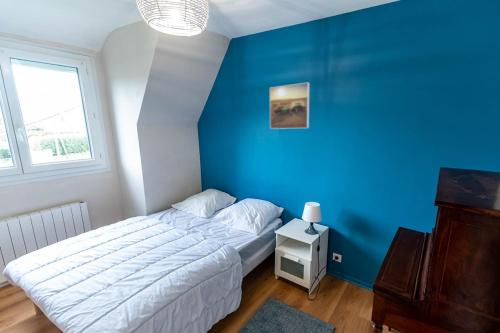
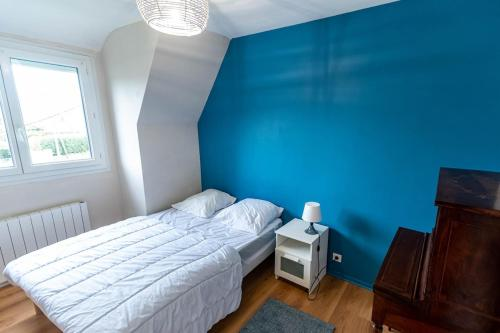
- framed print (288, 107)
